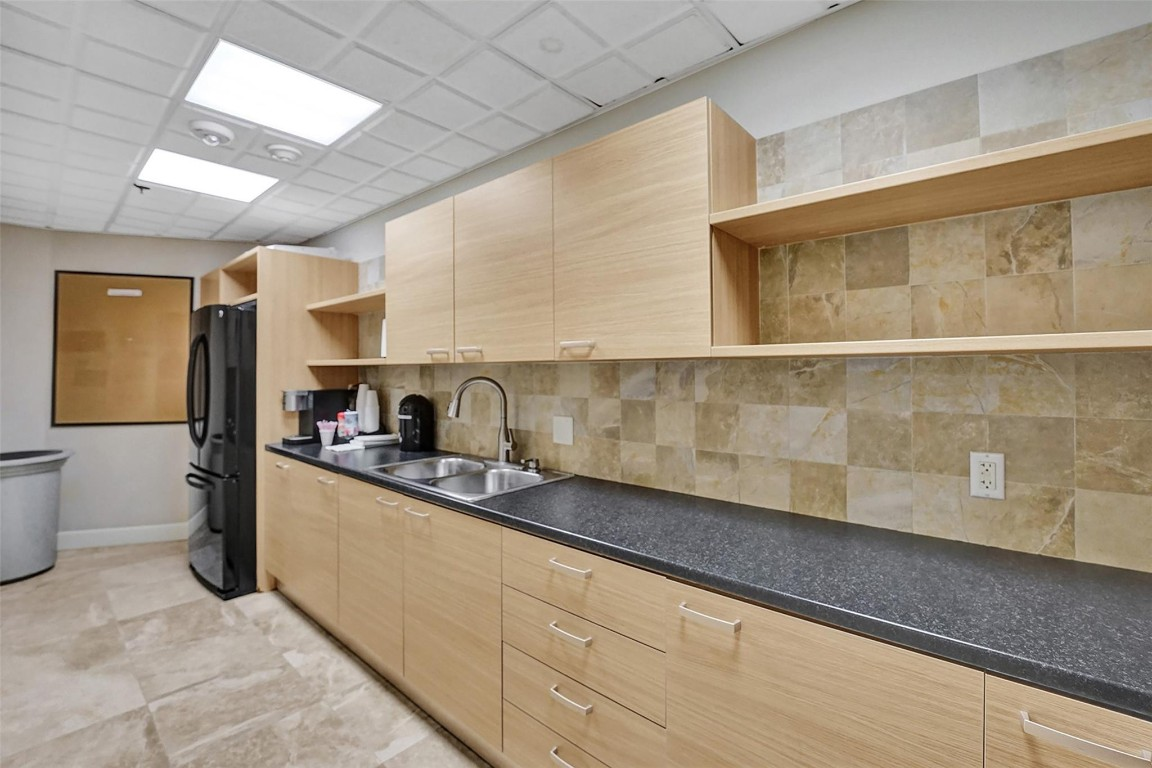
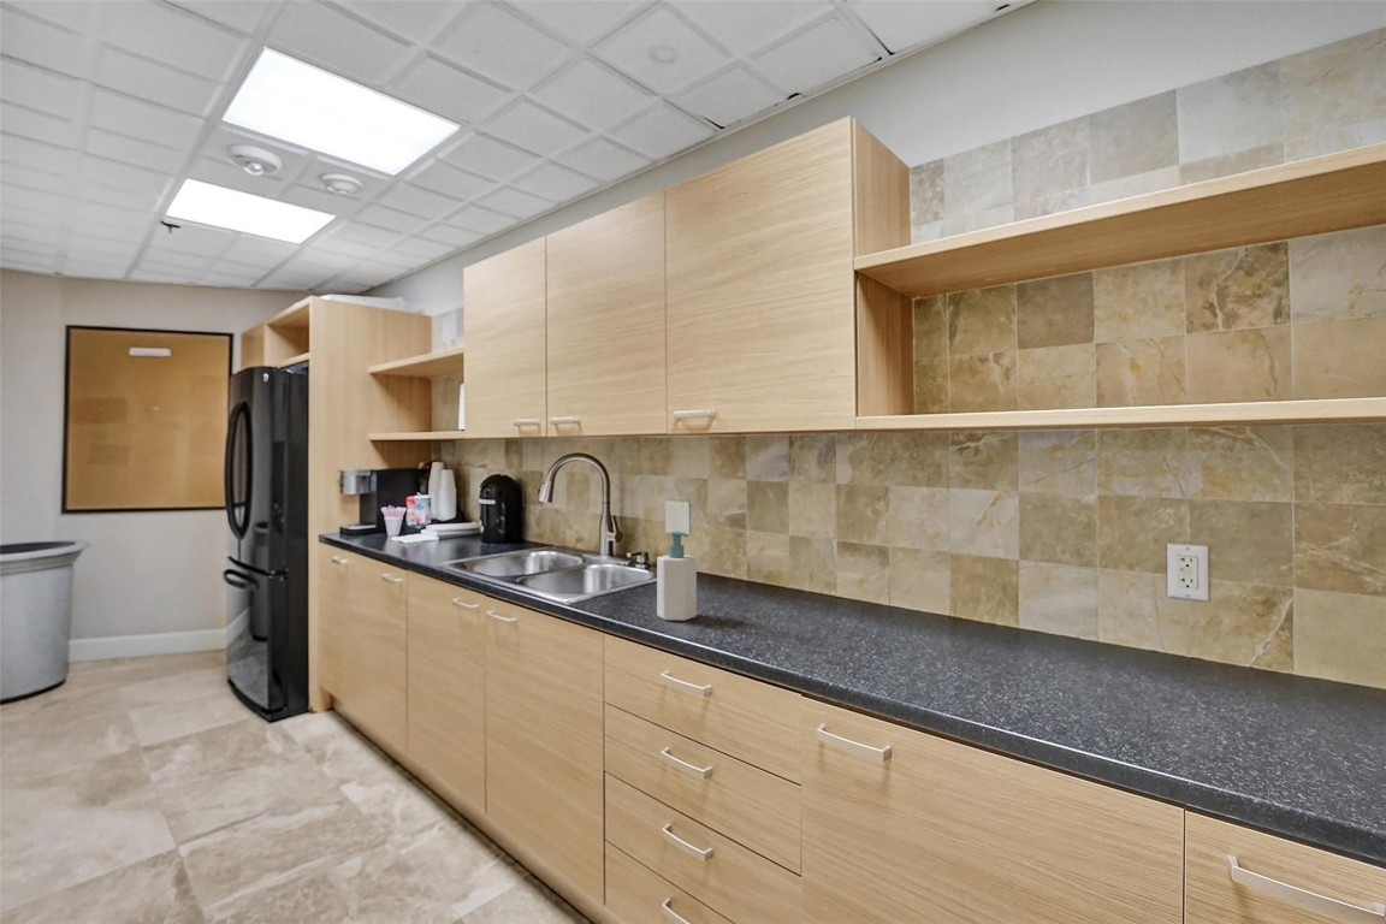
+ soap bottle (676, 574)
